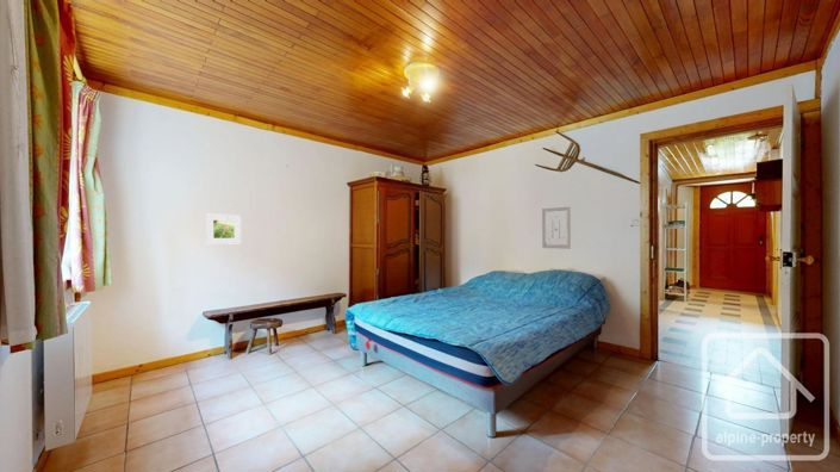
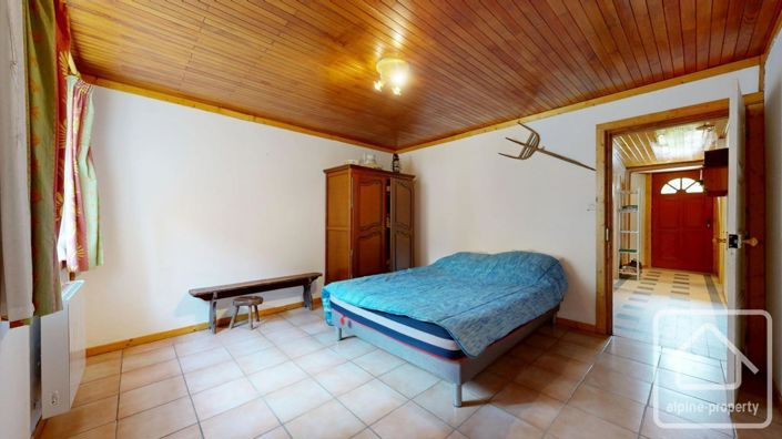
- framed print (224, 229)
- wall art (555, 228)
